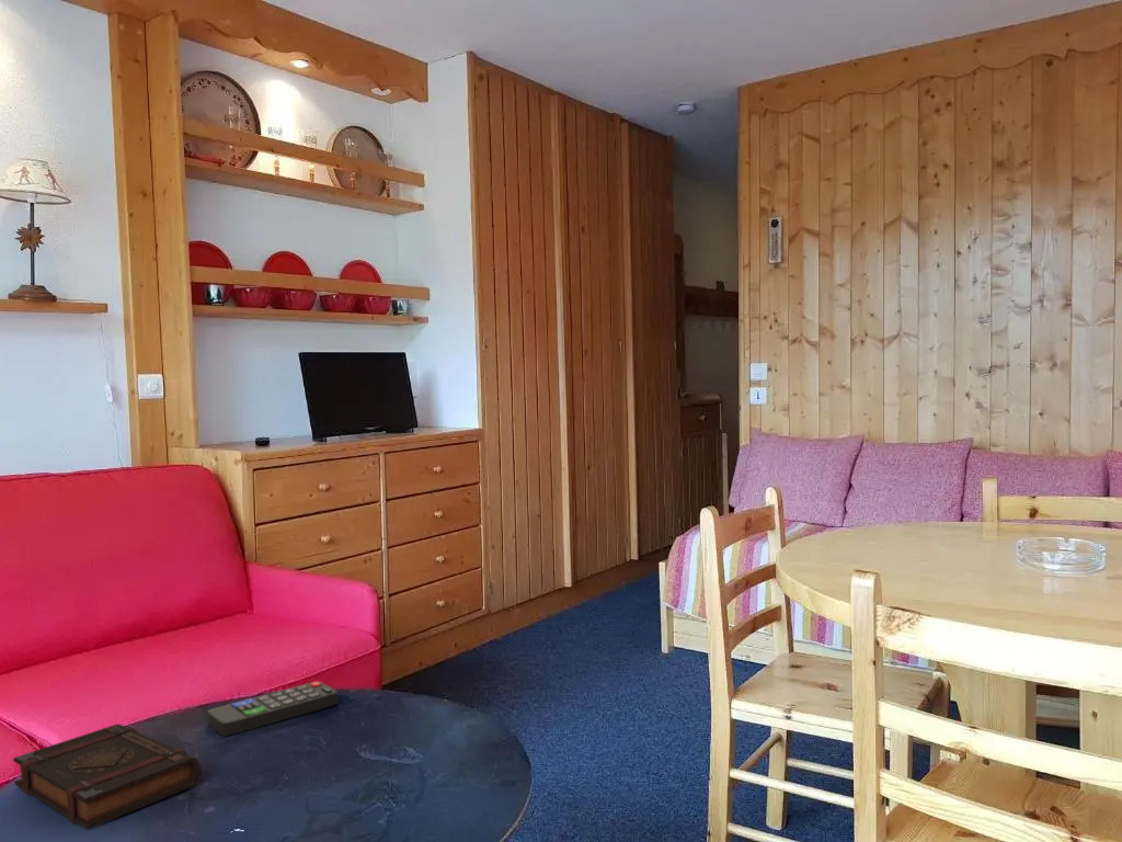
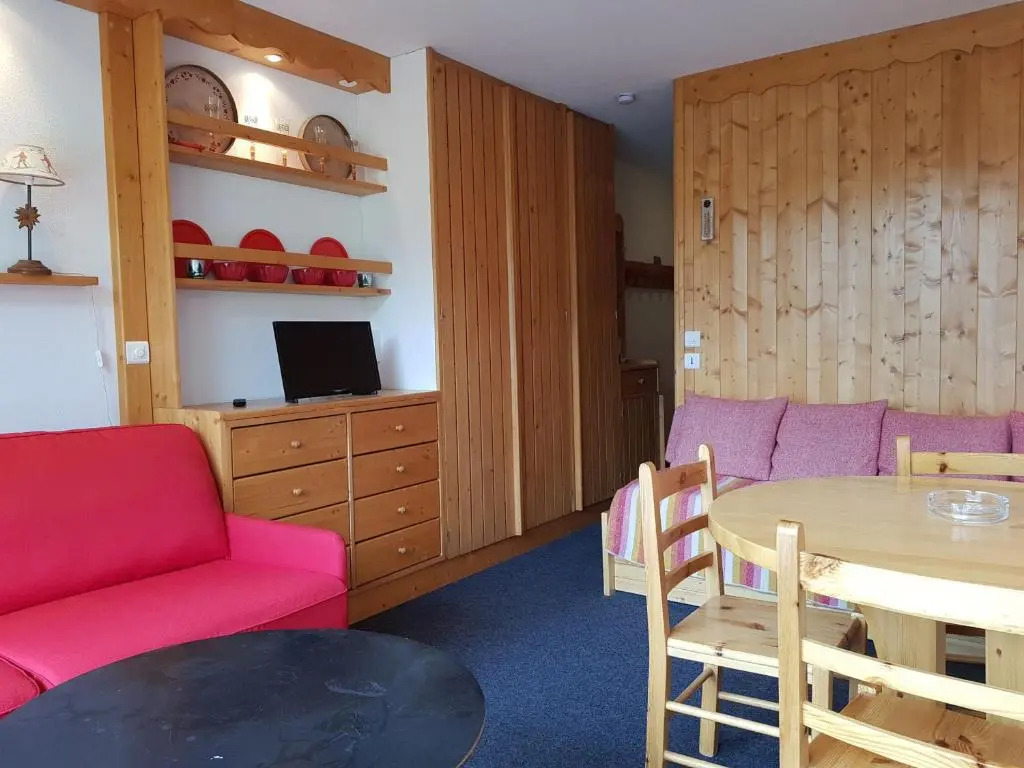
- remote control (274, 706)
- book (106, 769)
